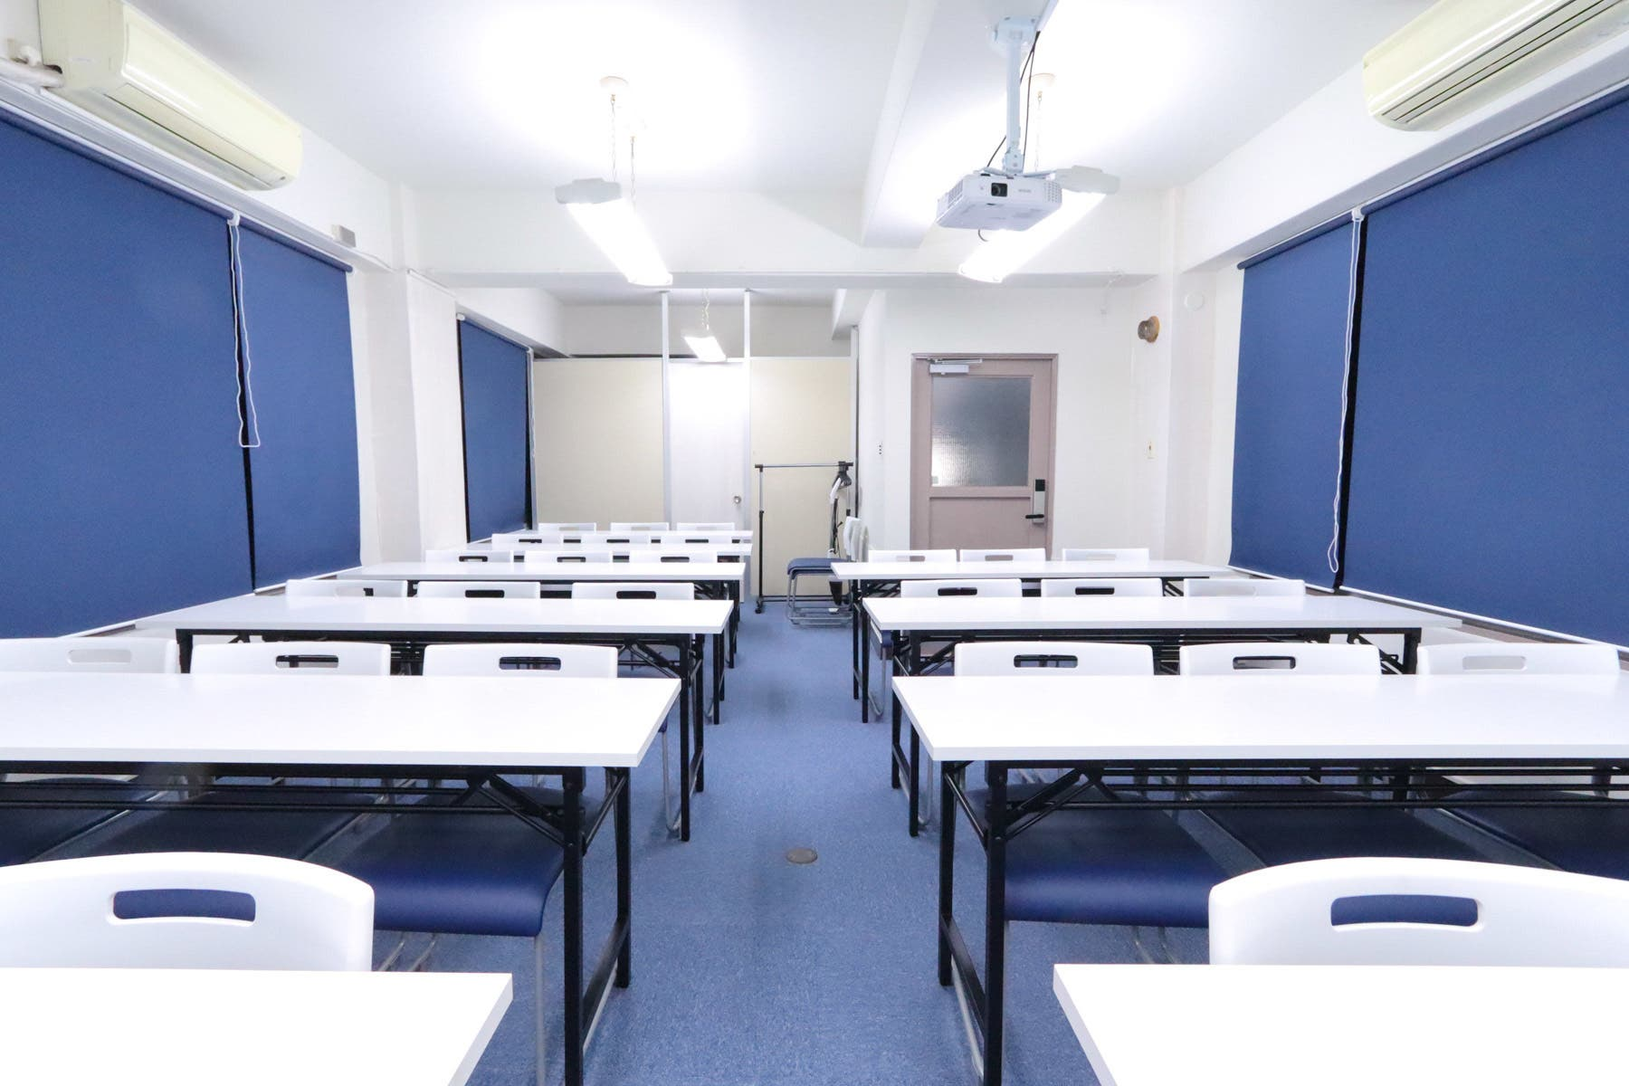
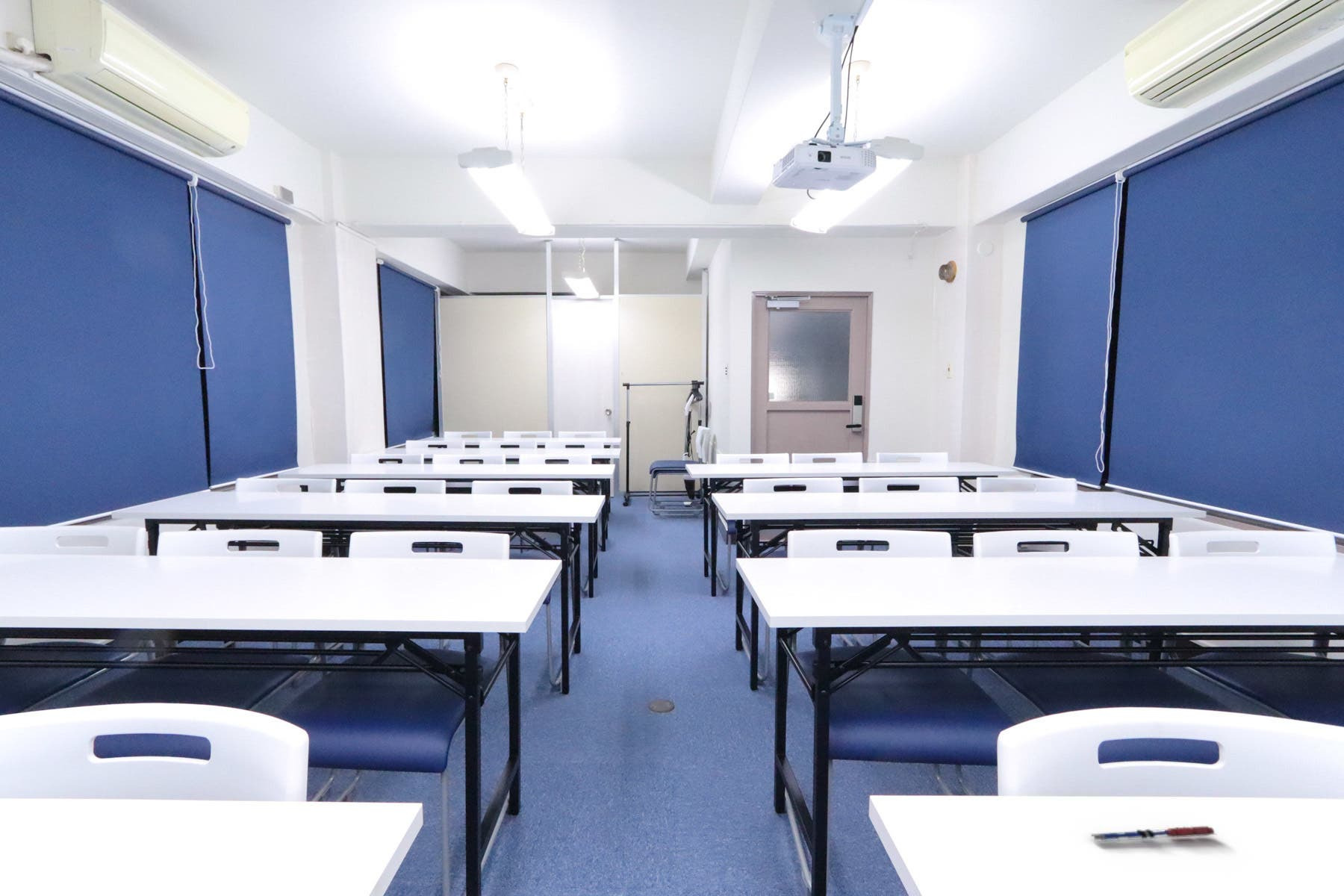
+ pen (1153, 832)
